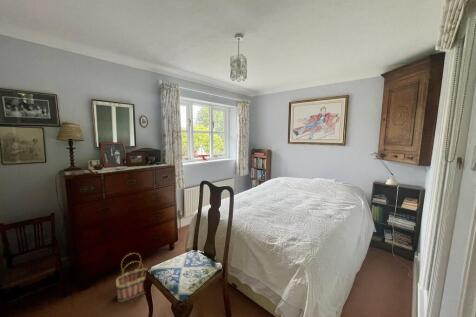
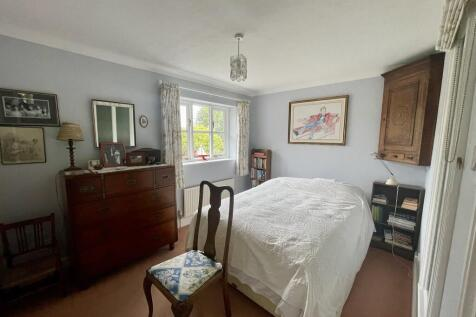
- basket (132, 274)
